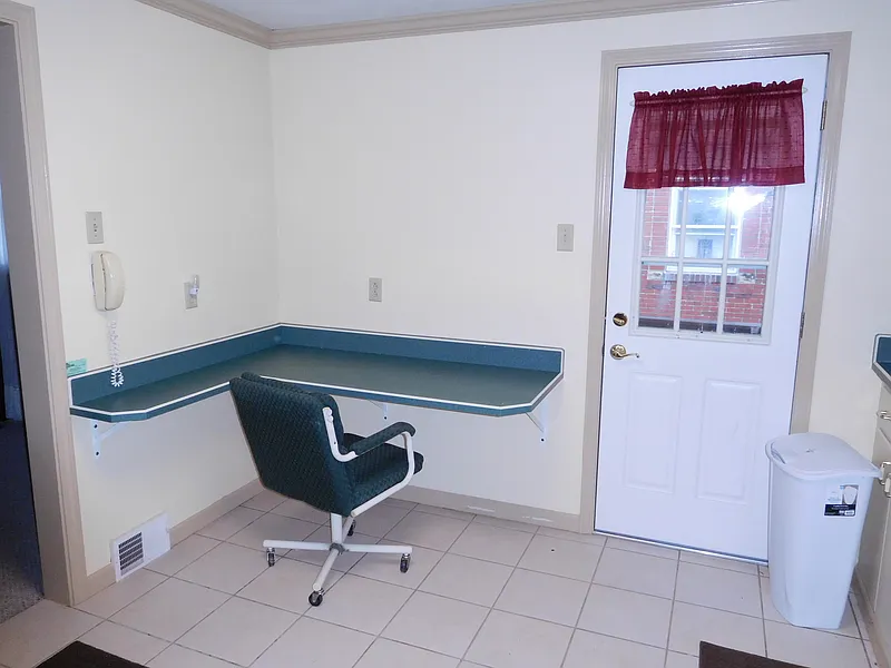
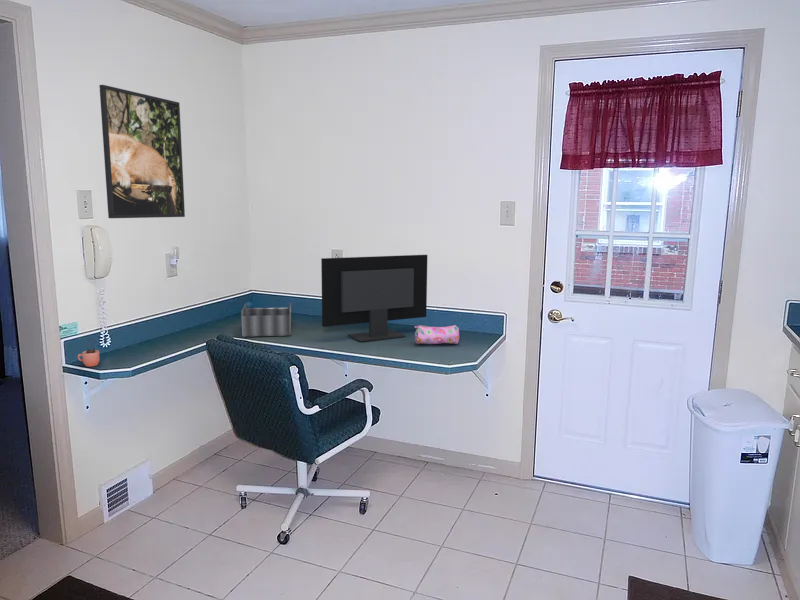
+ pencil case (436, 334)
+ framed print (146, 156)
+ desk organizer (268, 316)
+ cocoa (88, 352)
+ computer monitor (376, 296)
